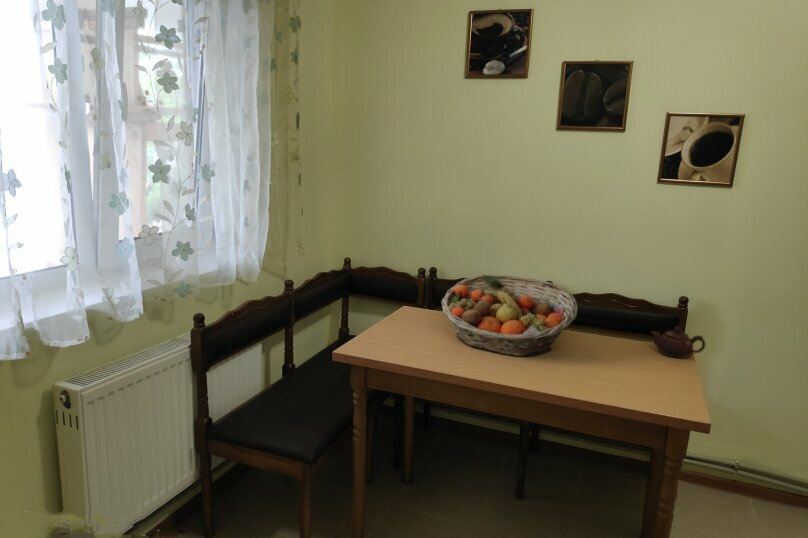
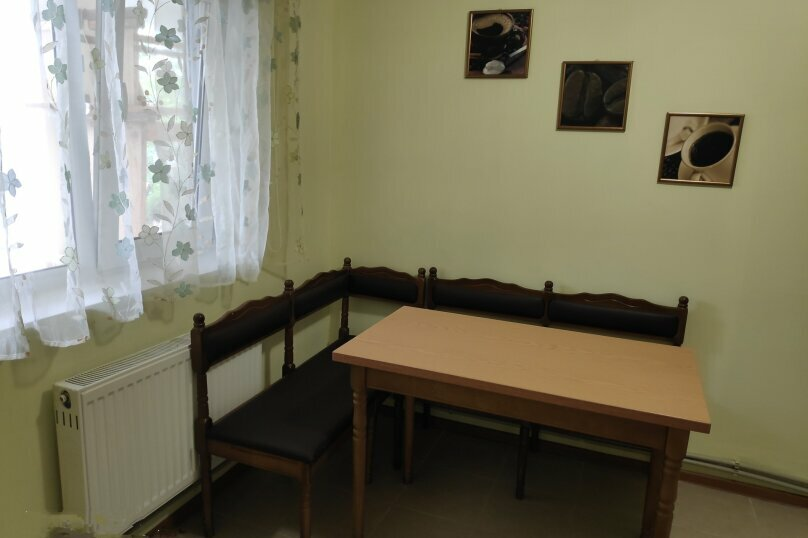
- fruit basket (506, 313)
- teapot (677, 340)
